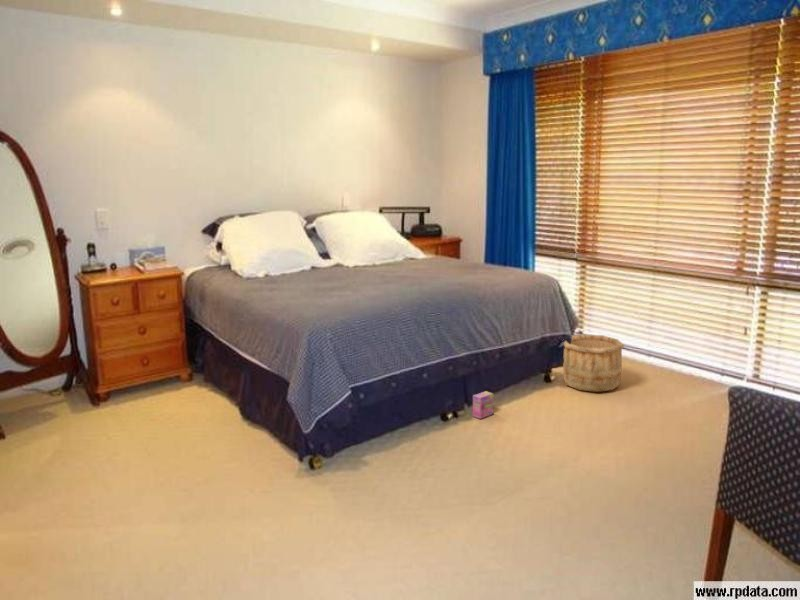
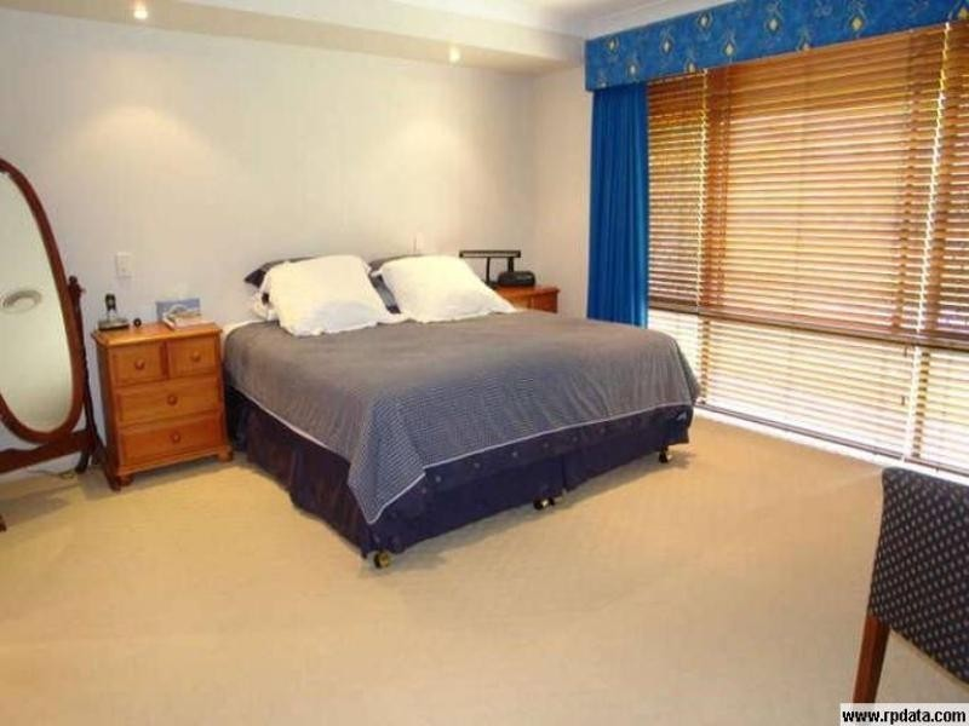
- box (483, 404)
- wooden bucket (591, 362)
